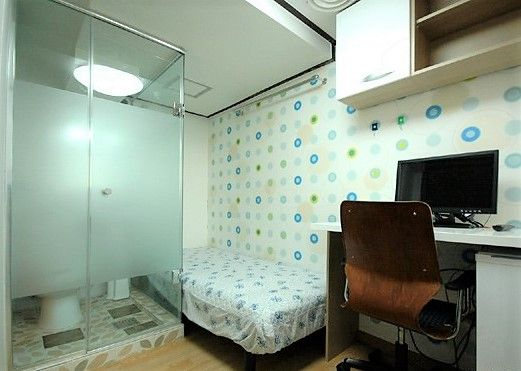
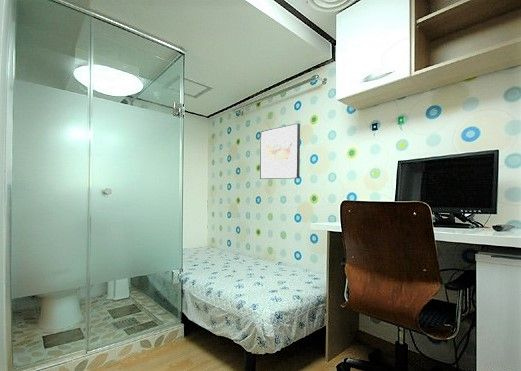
+ wall art (278, 153)
